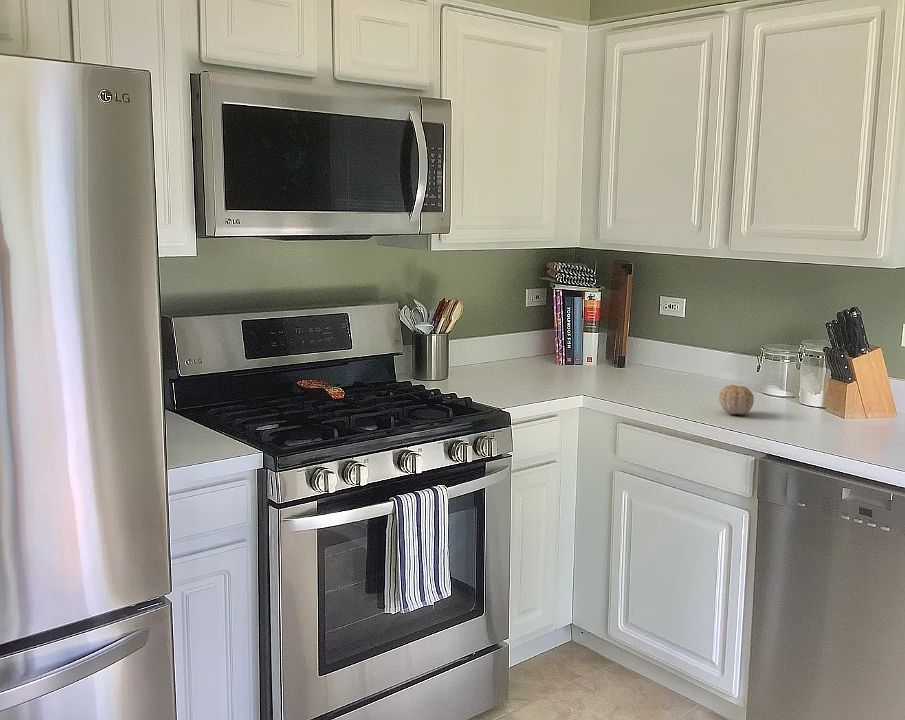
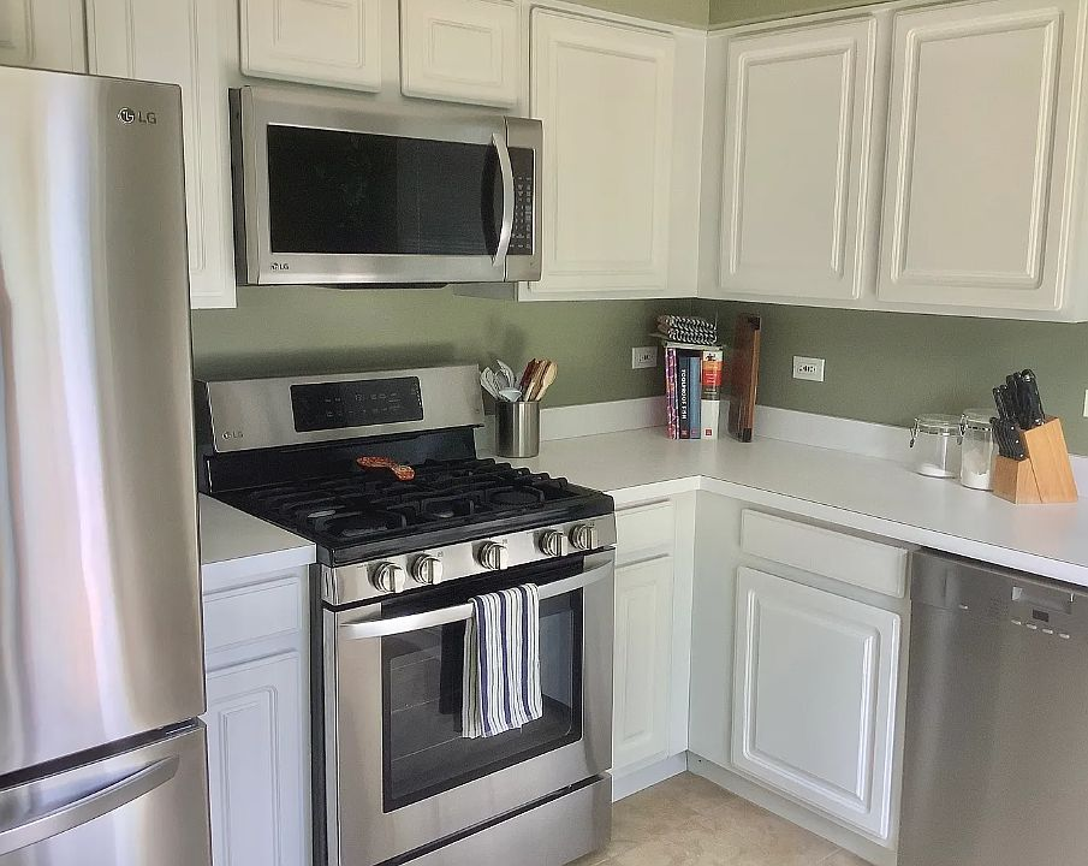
- fruit (736, 400)
